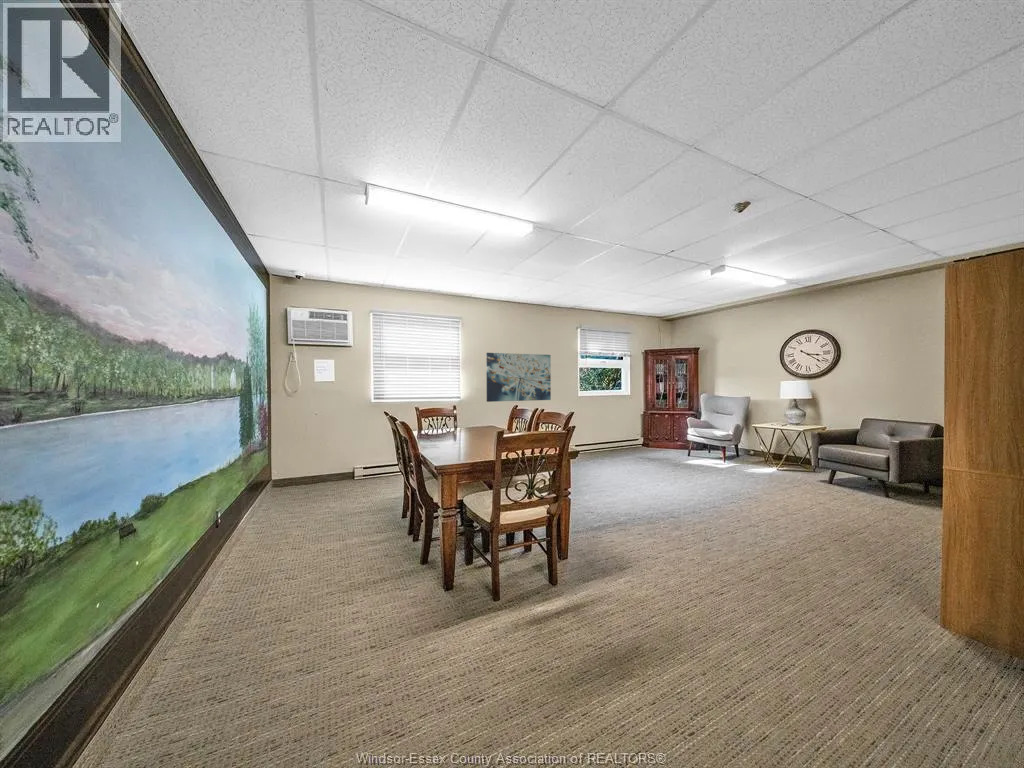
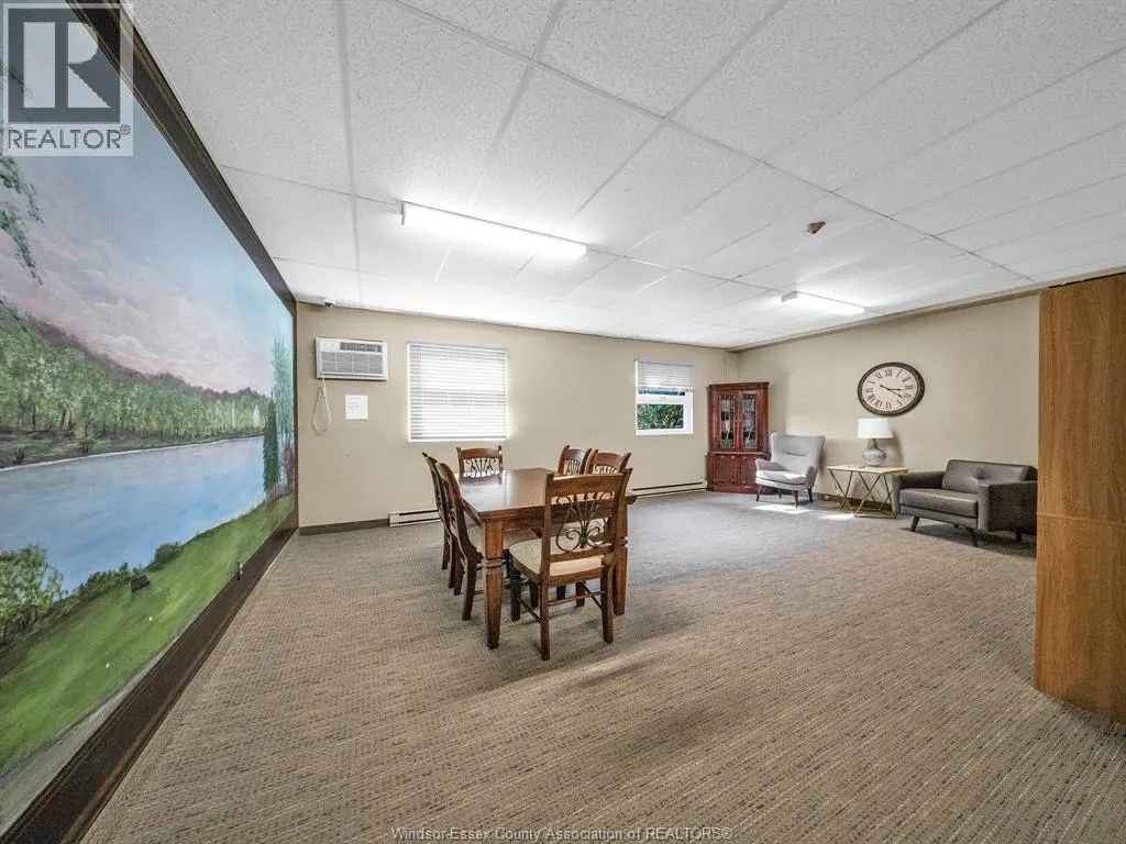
- wall art (519, 377)
